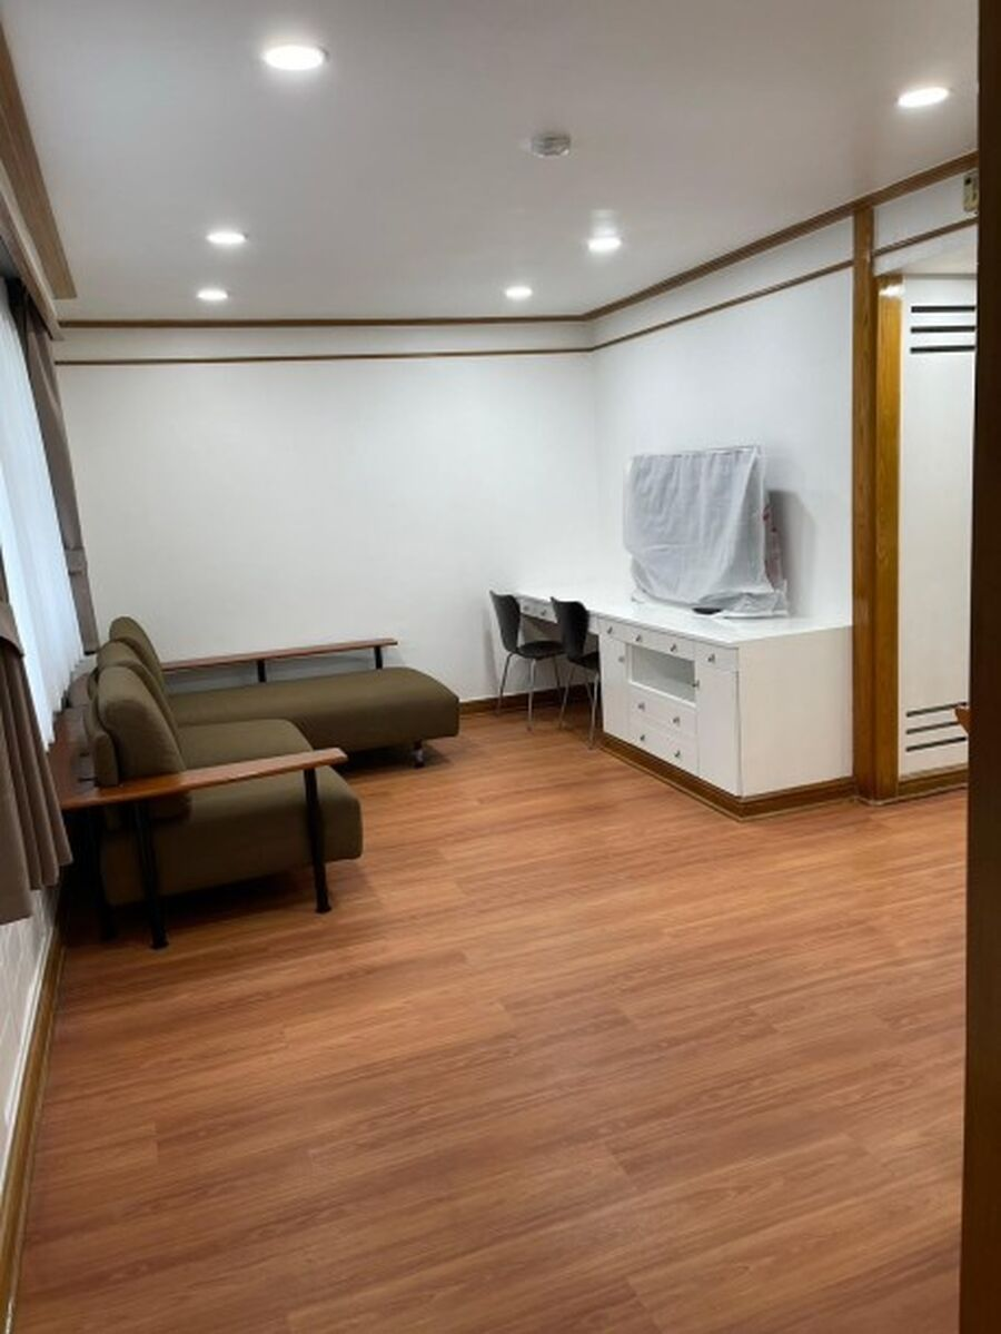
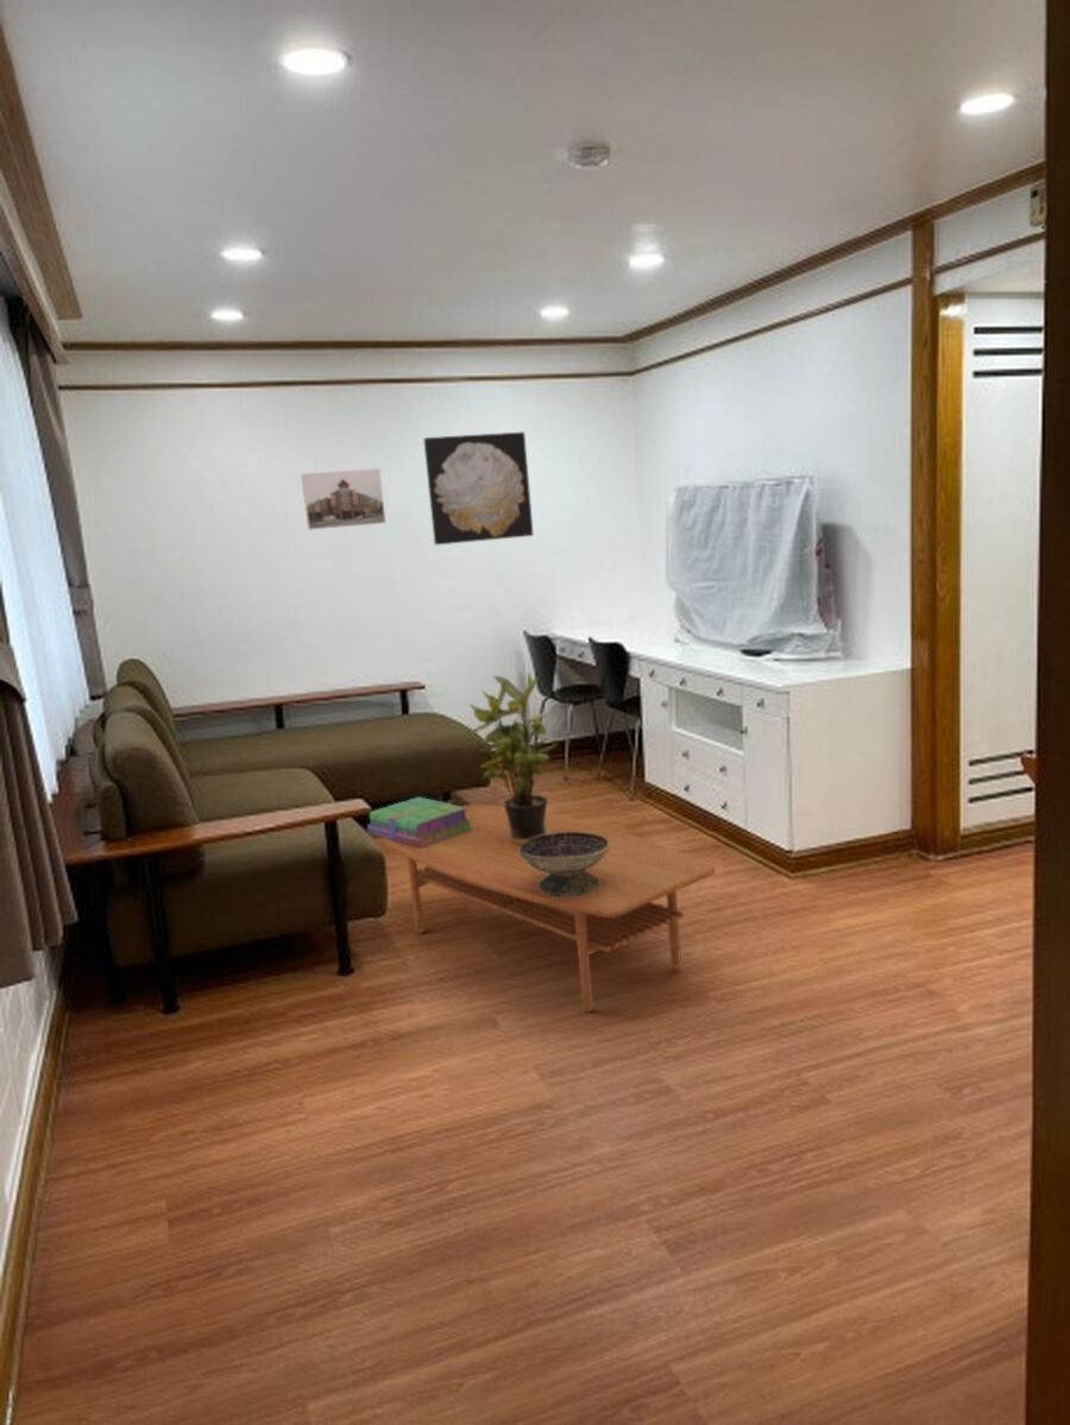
+ potted plant (514, 758)
+ stack of books (418, 820)
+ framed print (344, 498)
+ coffee table (535, 898)
+ decorative bowl (565, 862)
+ wall art (479, 487)
